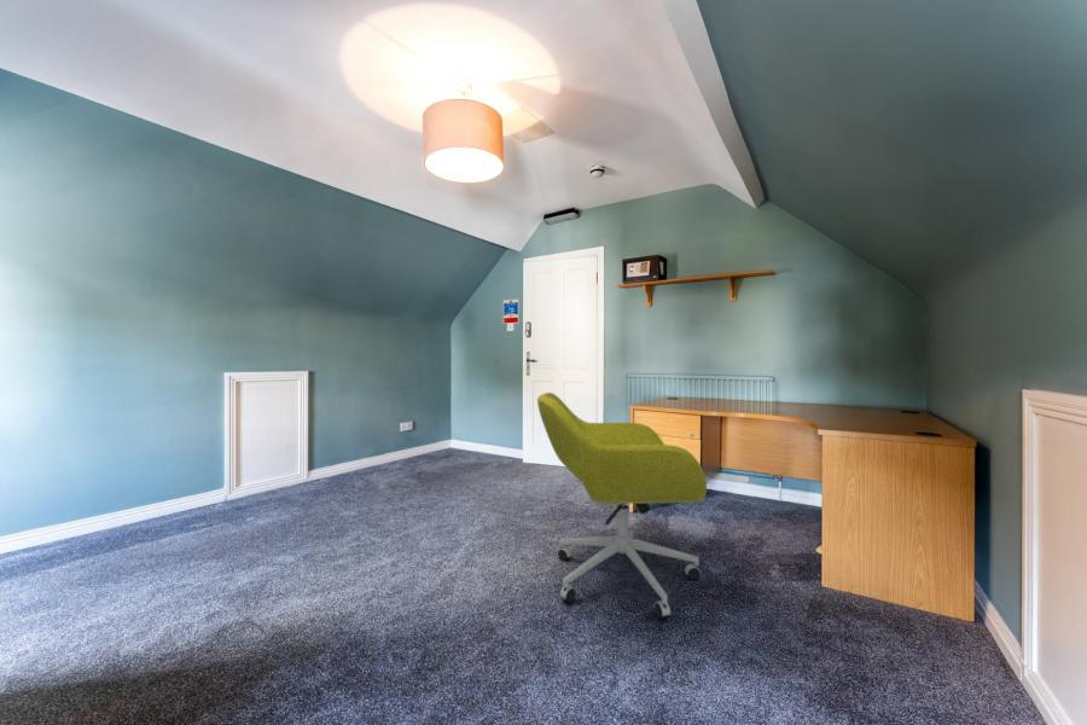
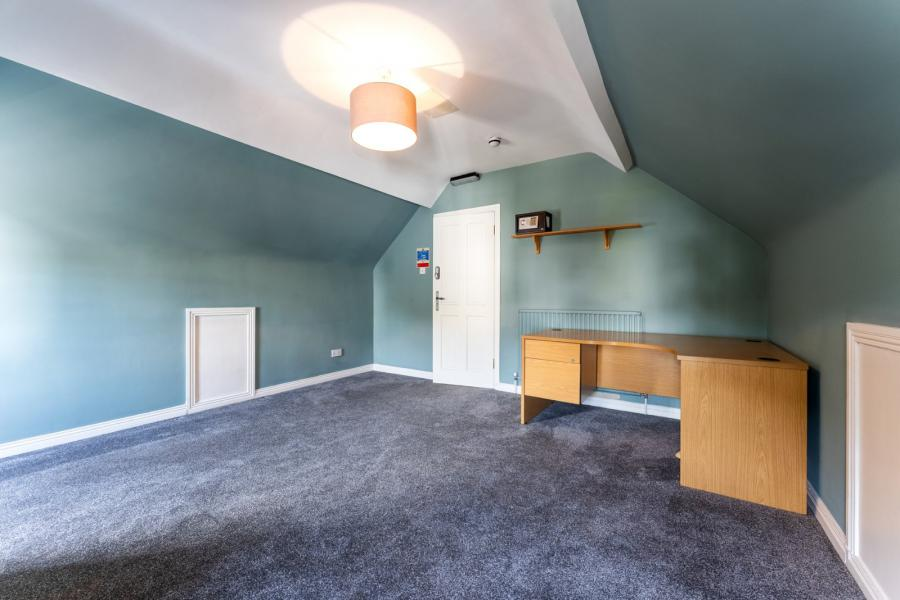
- office chair (622, 486)
